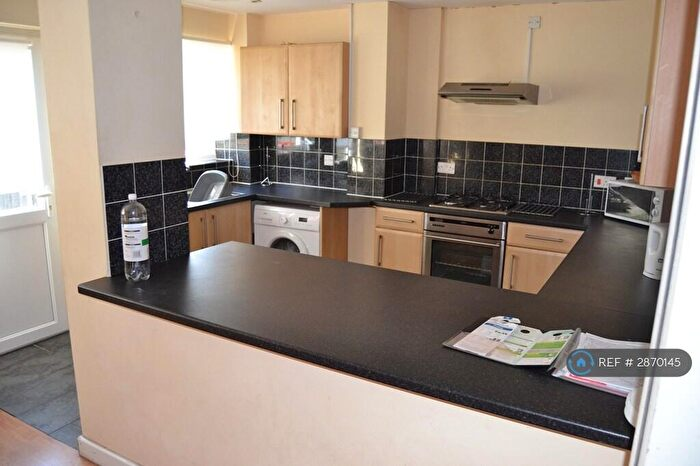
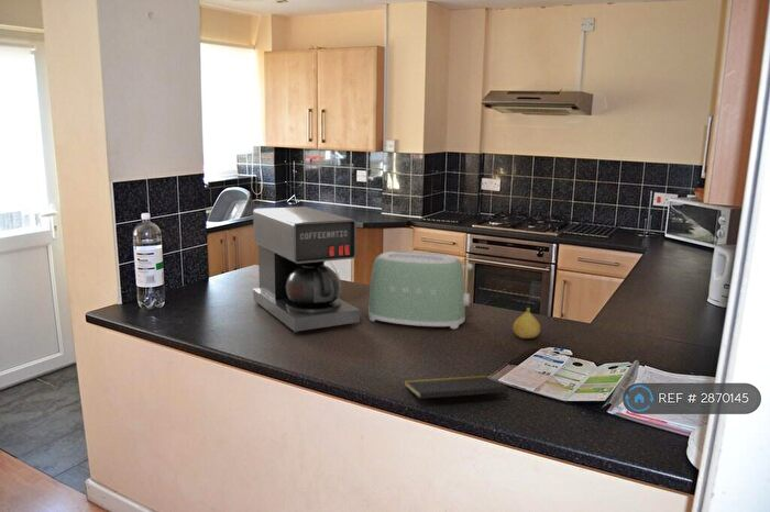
+ coffee maker (302, 264)
+ toaster (417, 287)
+ fruit (527, 322)
+ notepad (453, 386)
